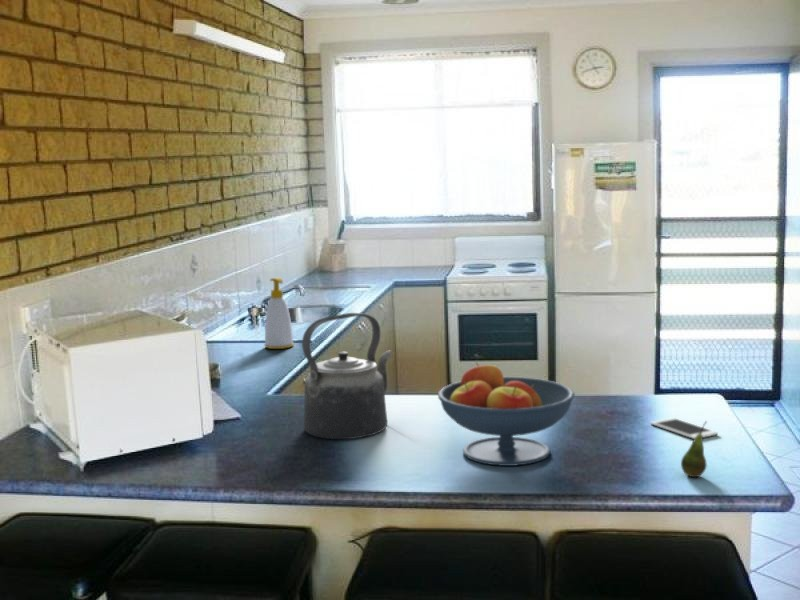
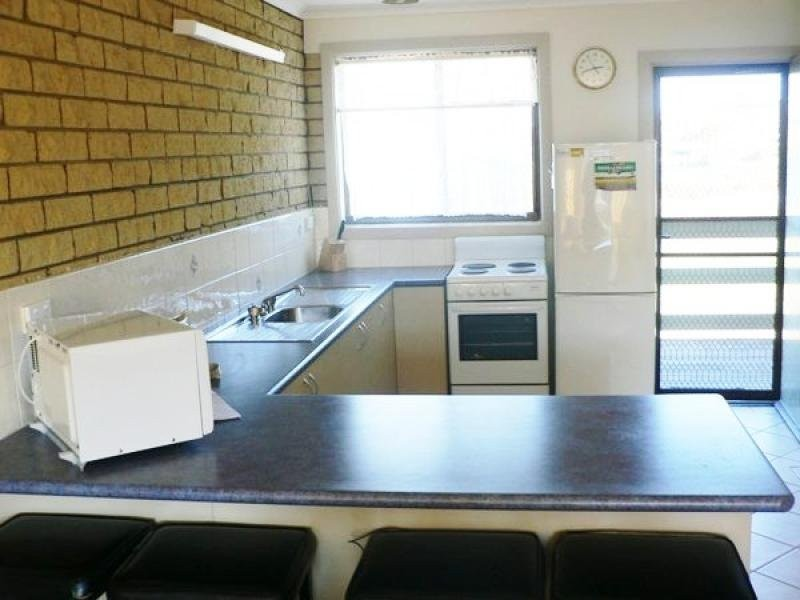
- fruit bowl (505, 411)
- fruit (693, 449)
- cell phone (683, 428)
- soap bottle (277, 312)
- kettle (350, 370)
